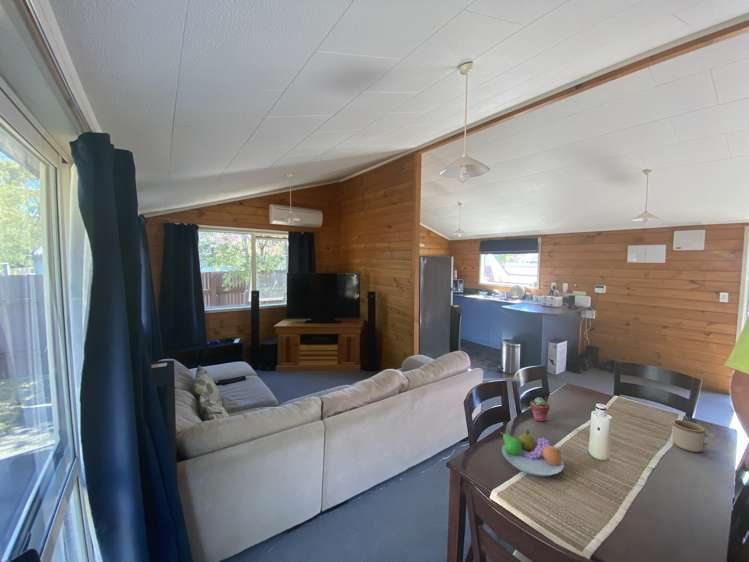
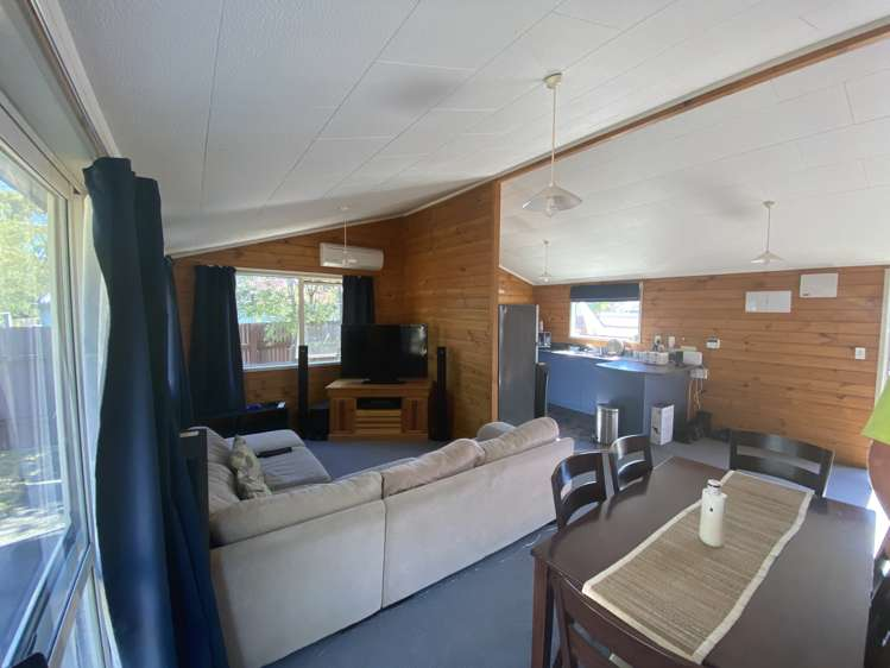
- fruit bowl (529, 449)
- mug (693, 437)
- potted succulent (539, 408)
